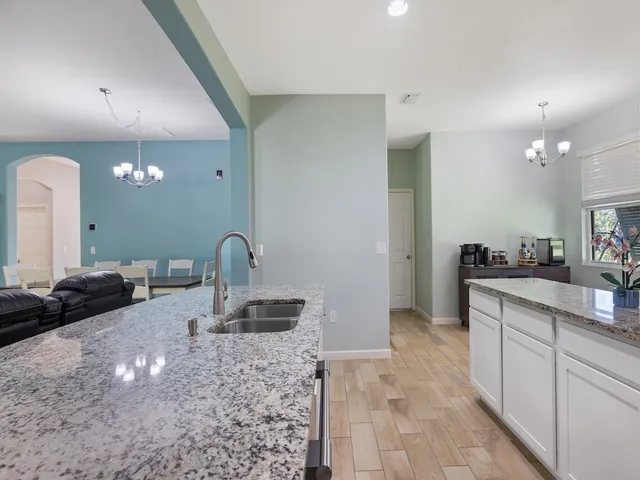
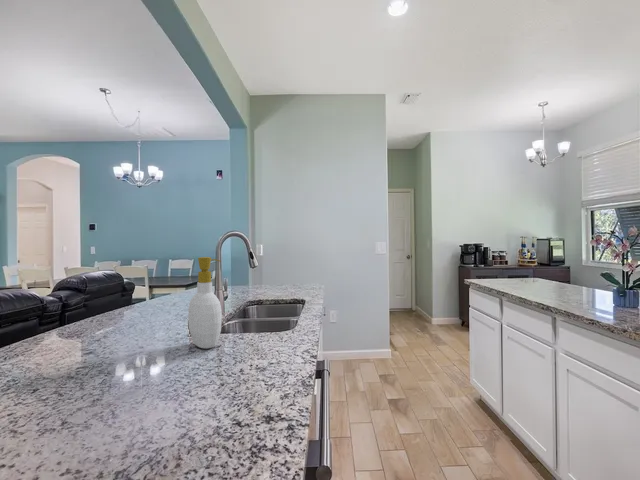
+ soap bottle (206, 300)
